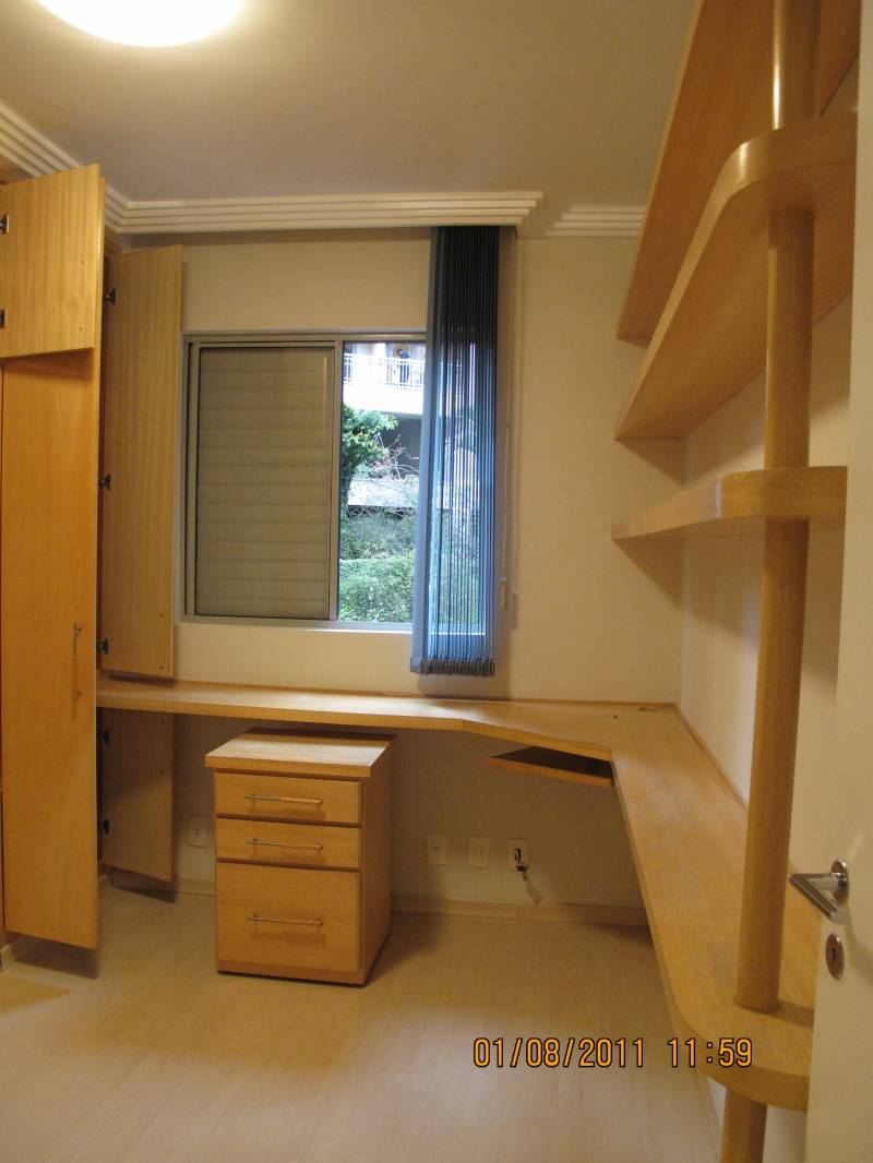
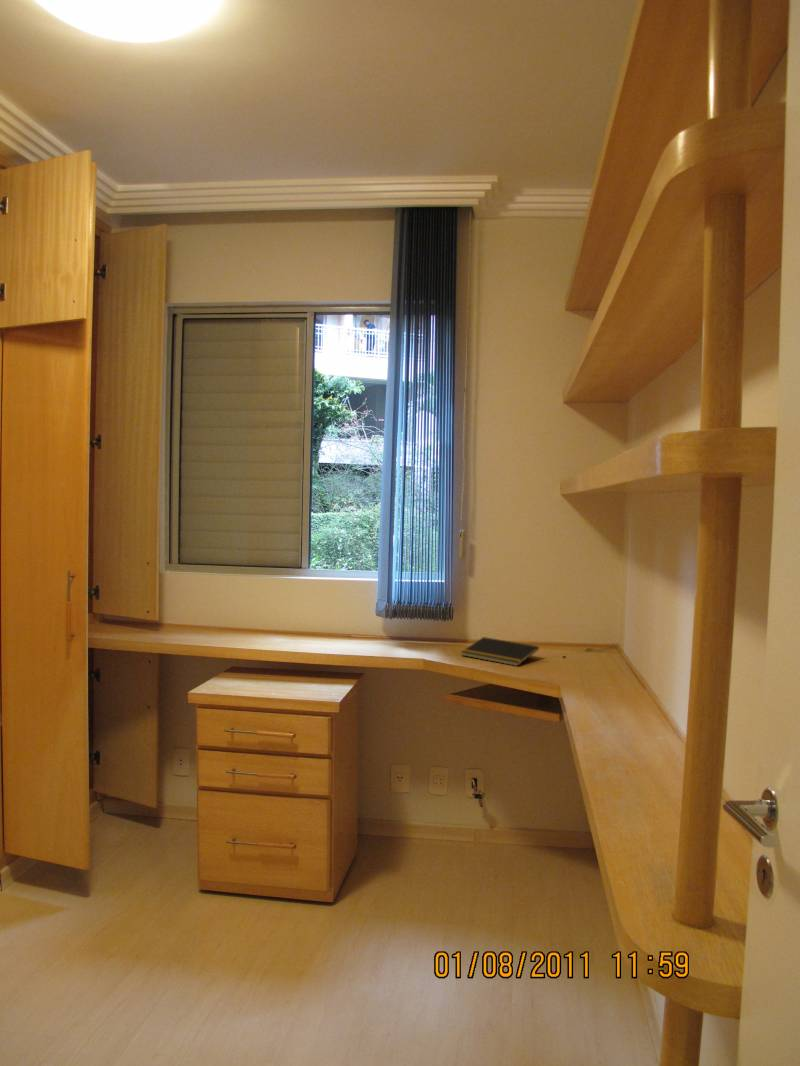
+ notepad (499, 650)
